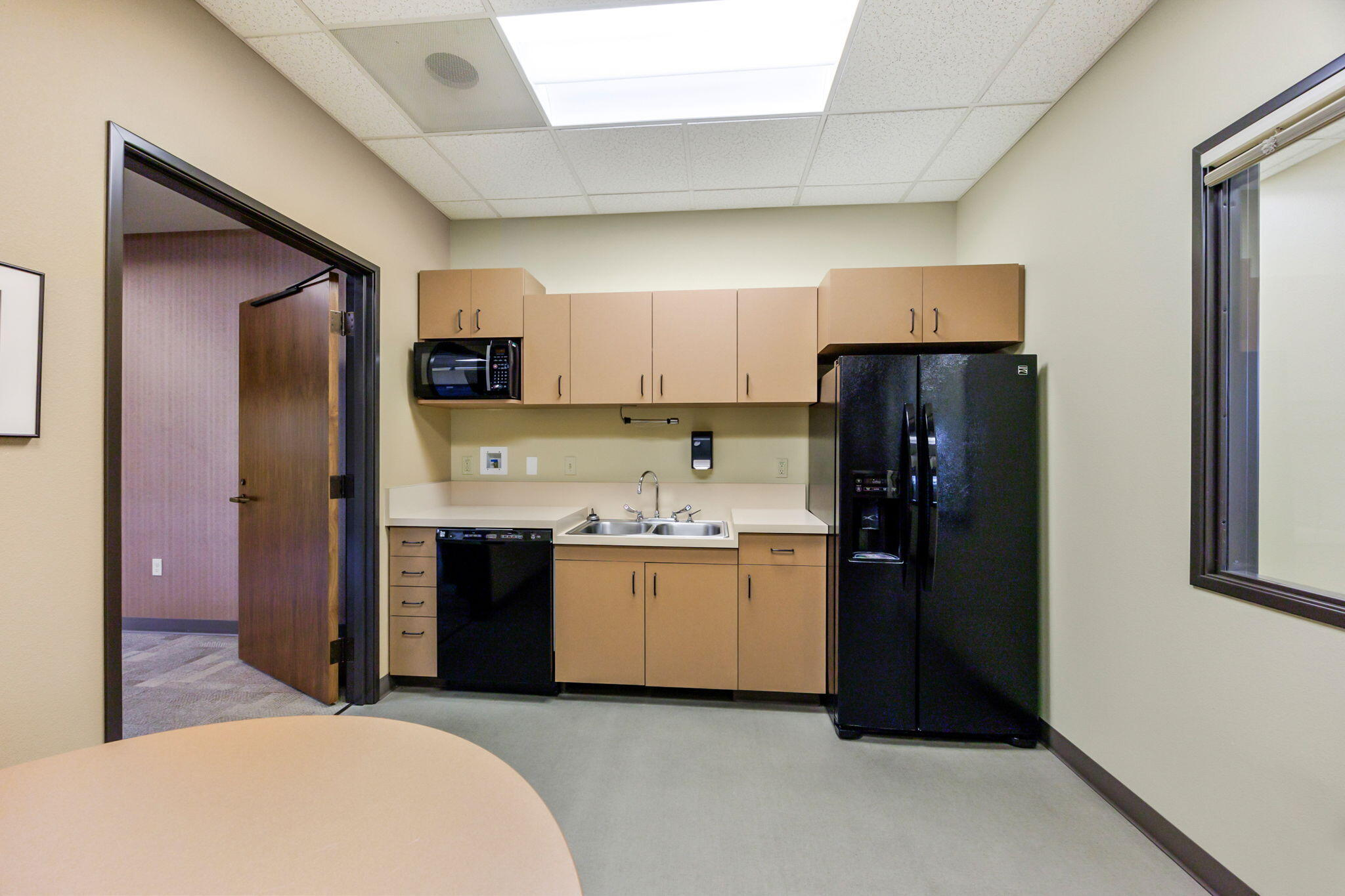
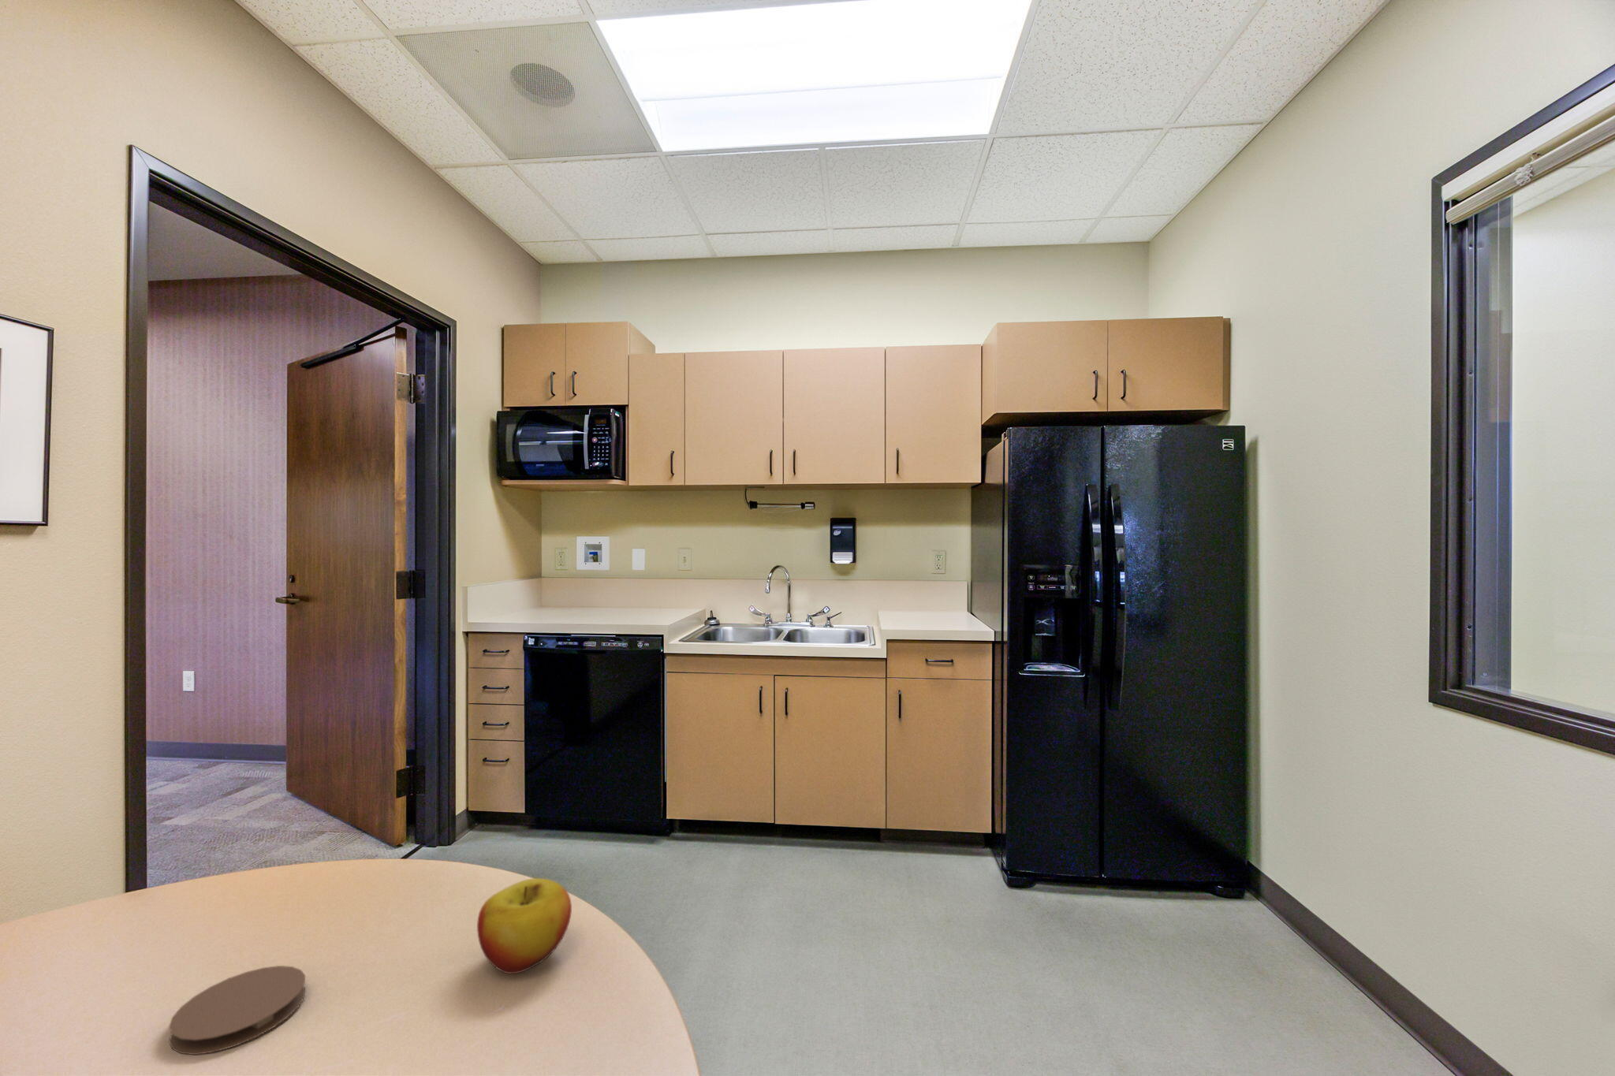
+ apple (525, 923)
+ coaster (240, 1006)
